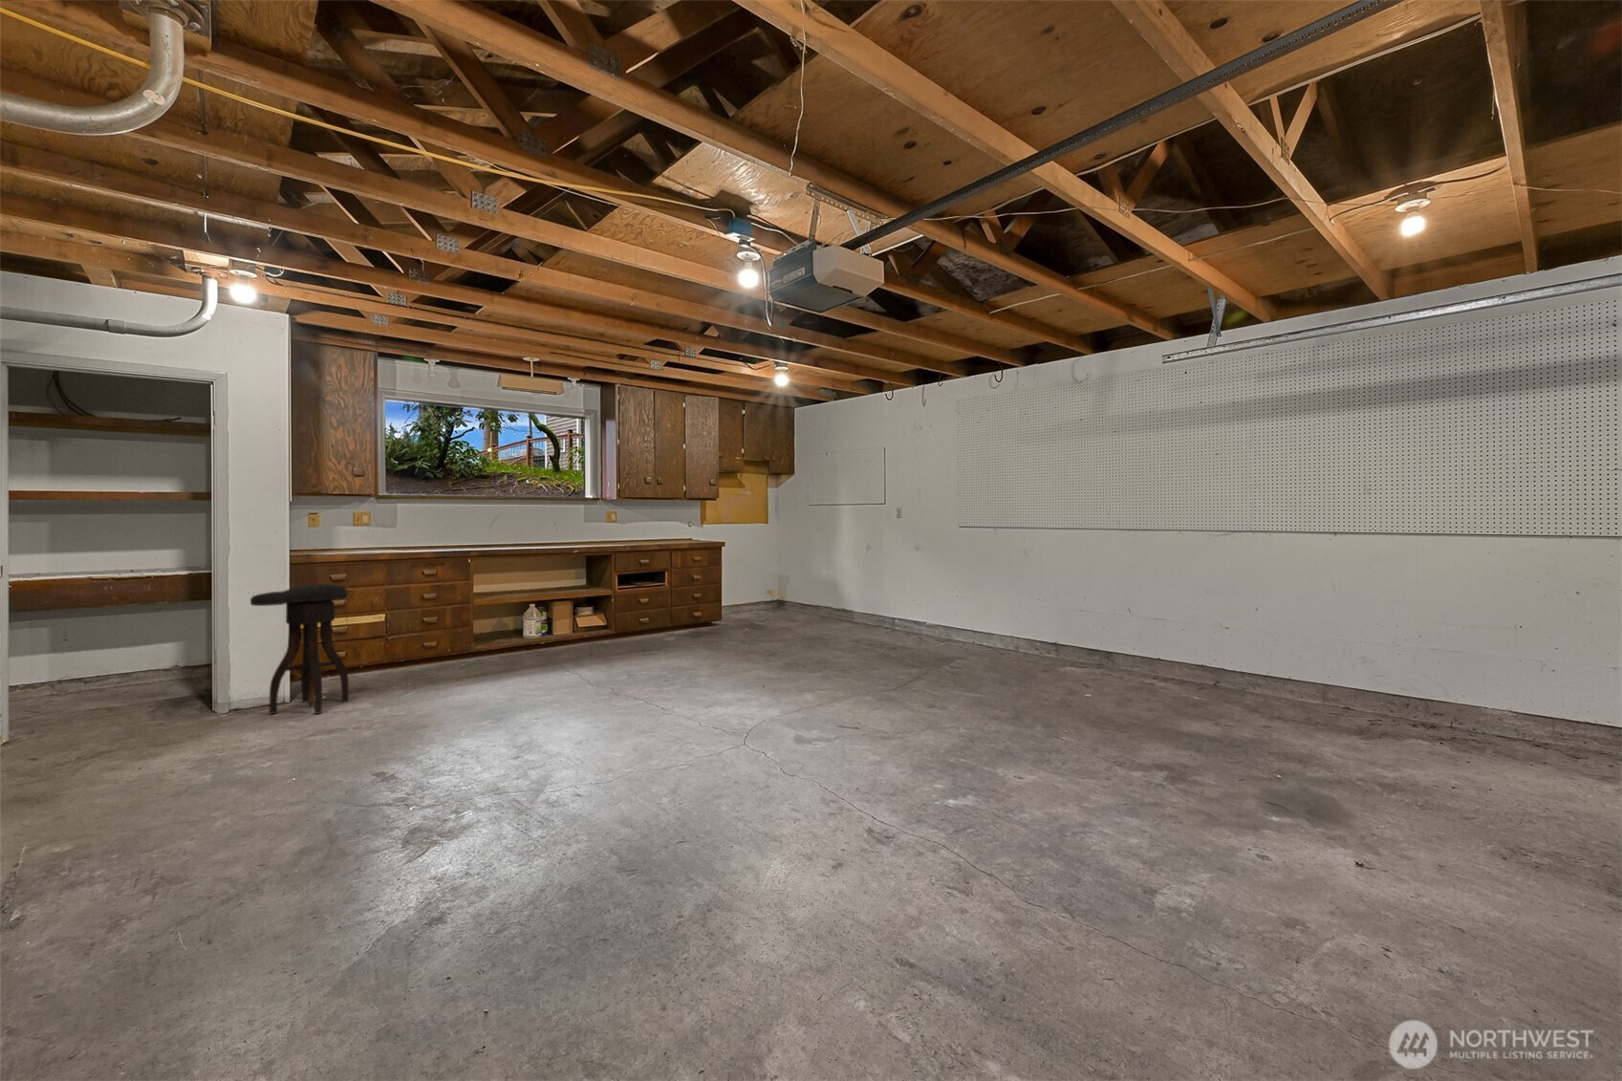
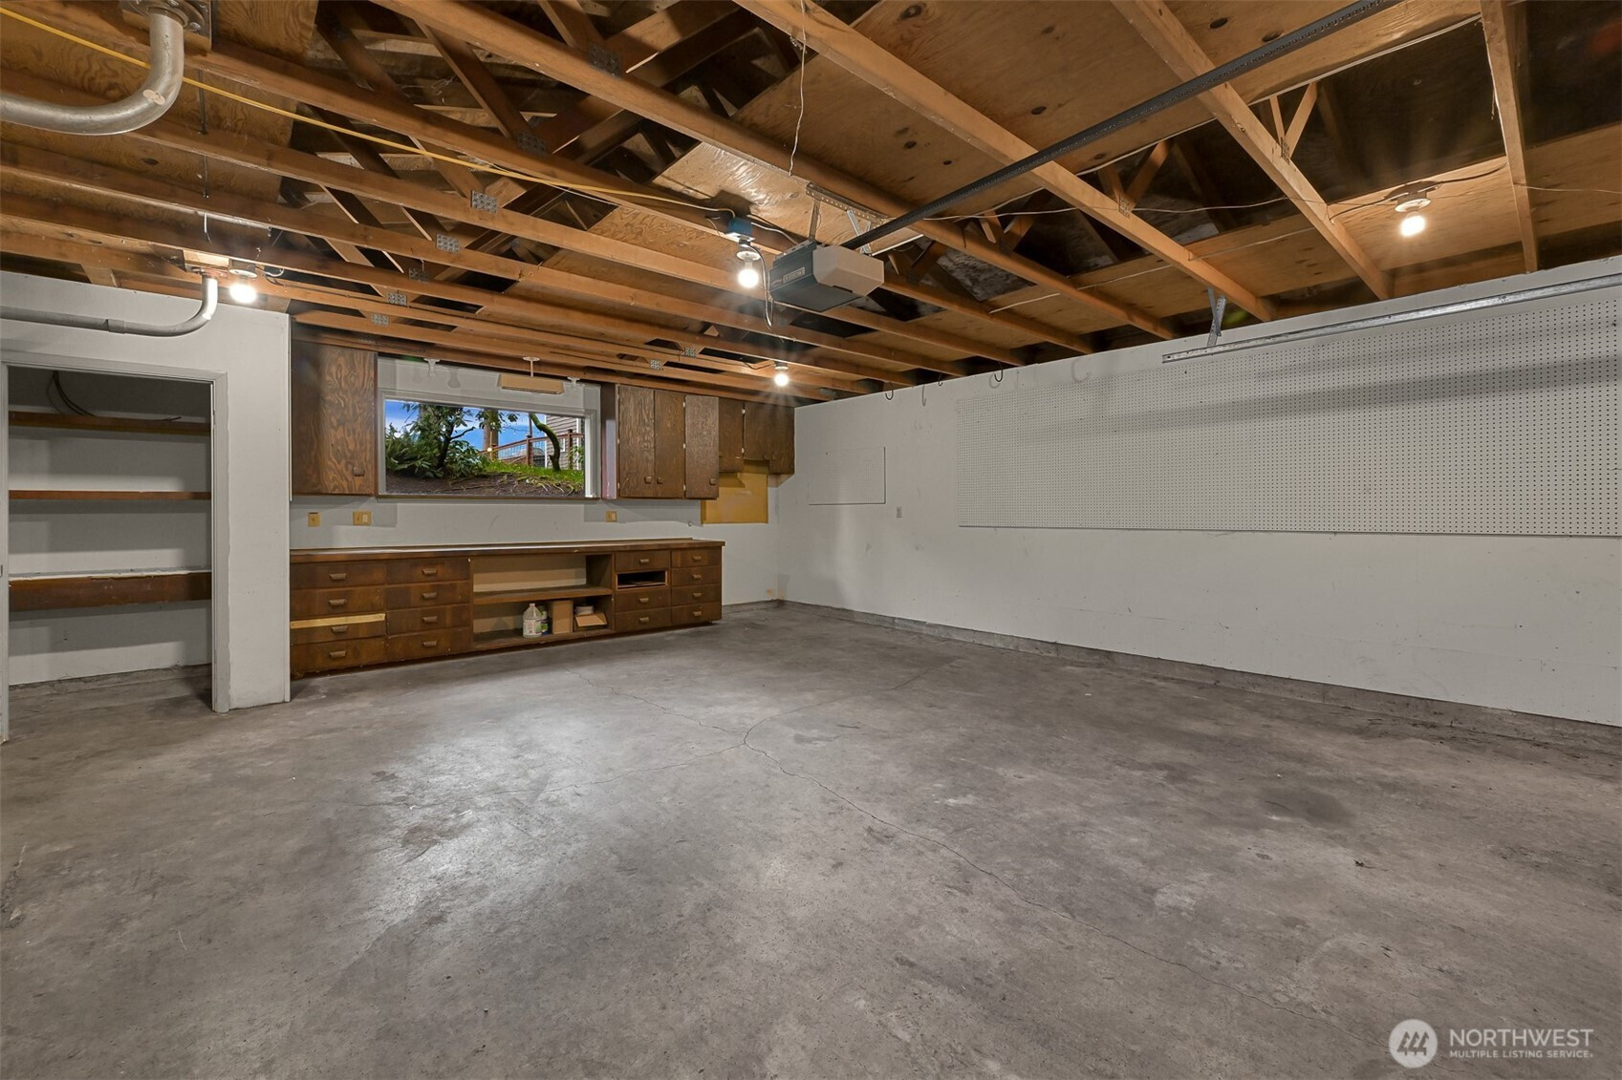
- stool (303, 647)
